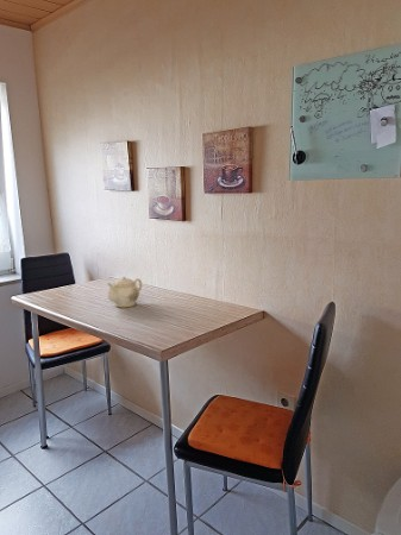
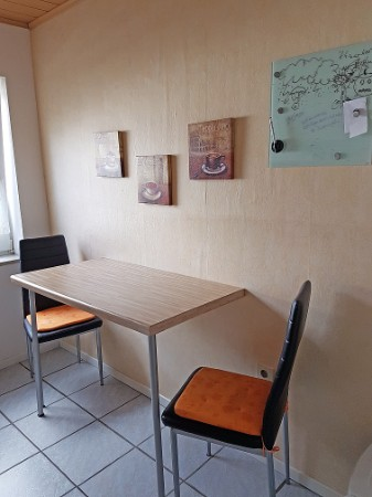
- teapot (125, 290)
